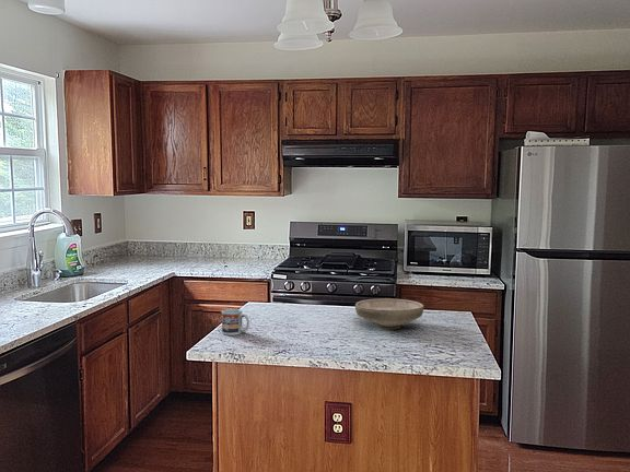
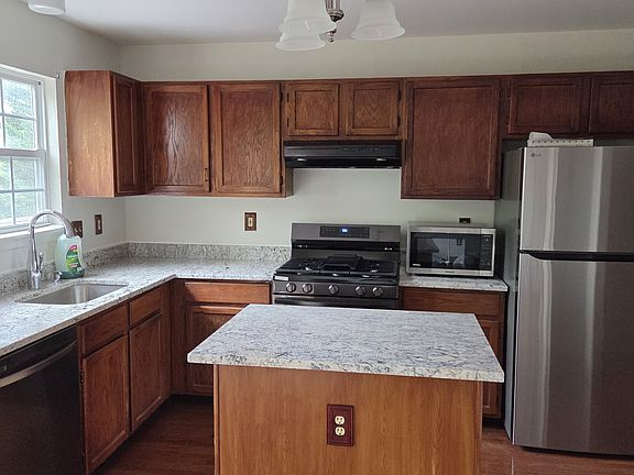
- bowl (388, 315)
- cup (235, 321)
